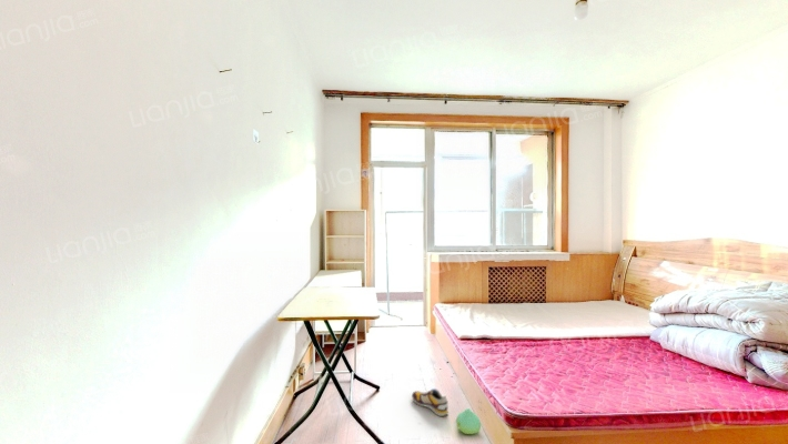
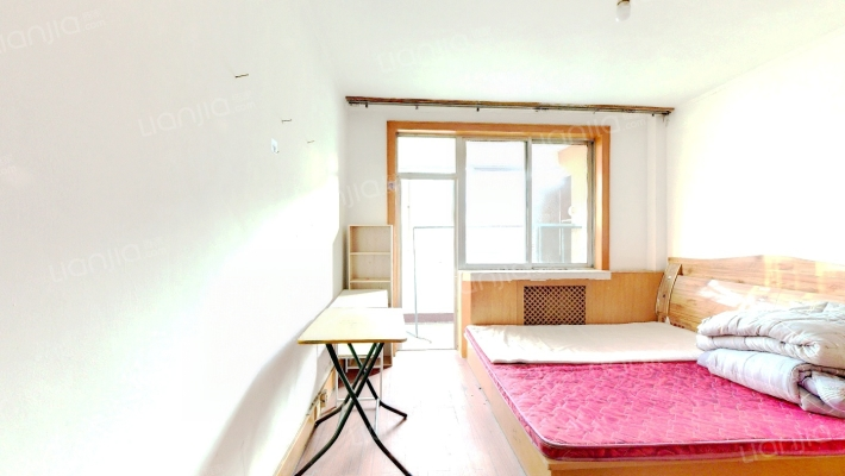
- shoe (430, 396)
- plush toy (468, 420)
